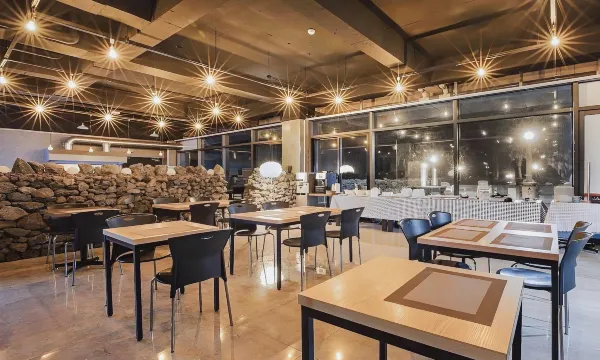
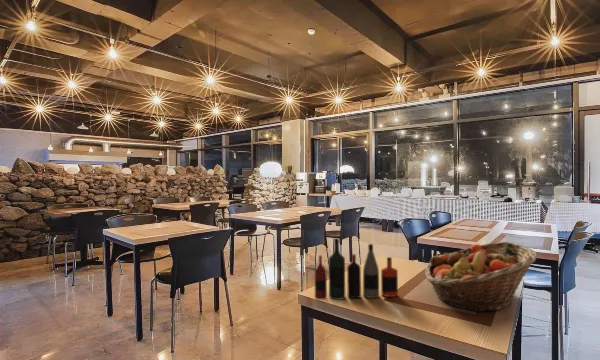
+ bottle collection (356, 267)
+ fruit basket (476, 270)
